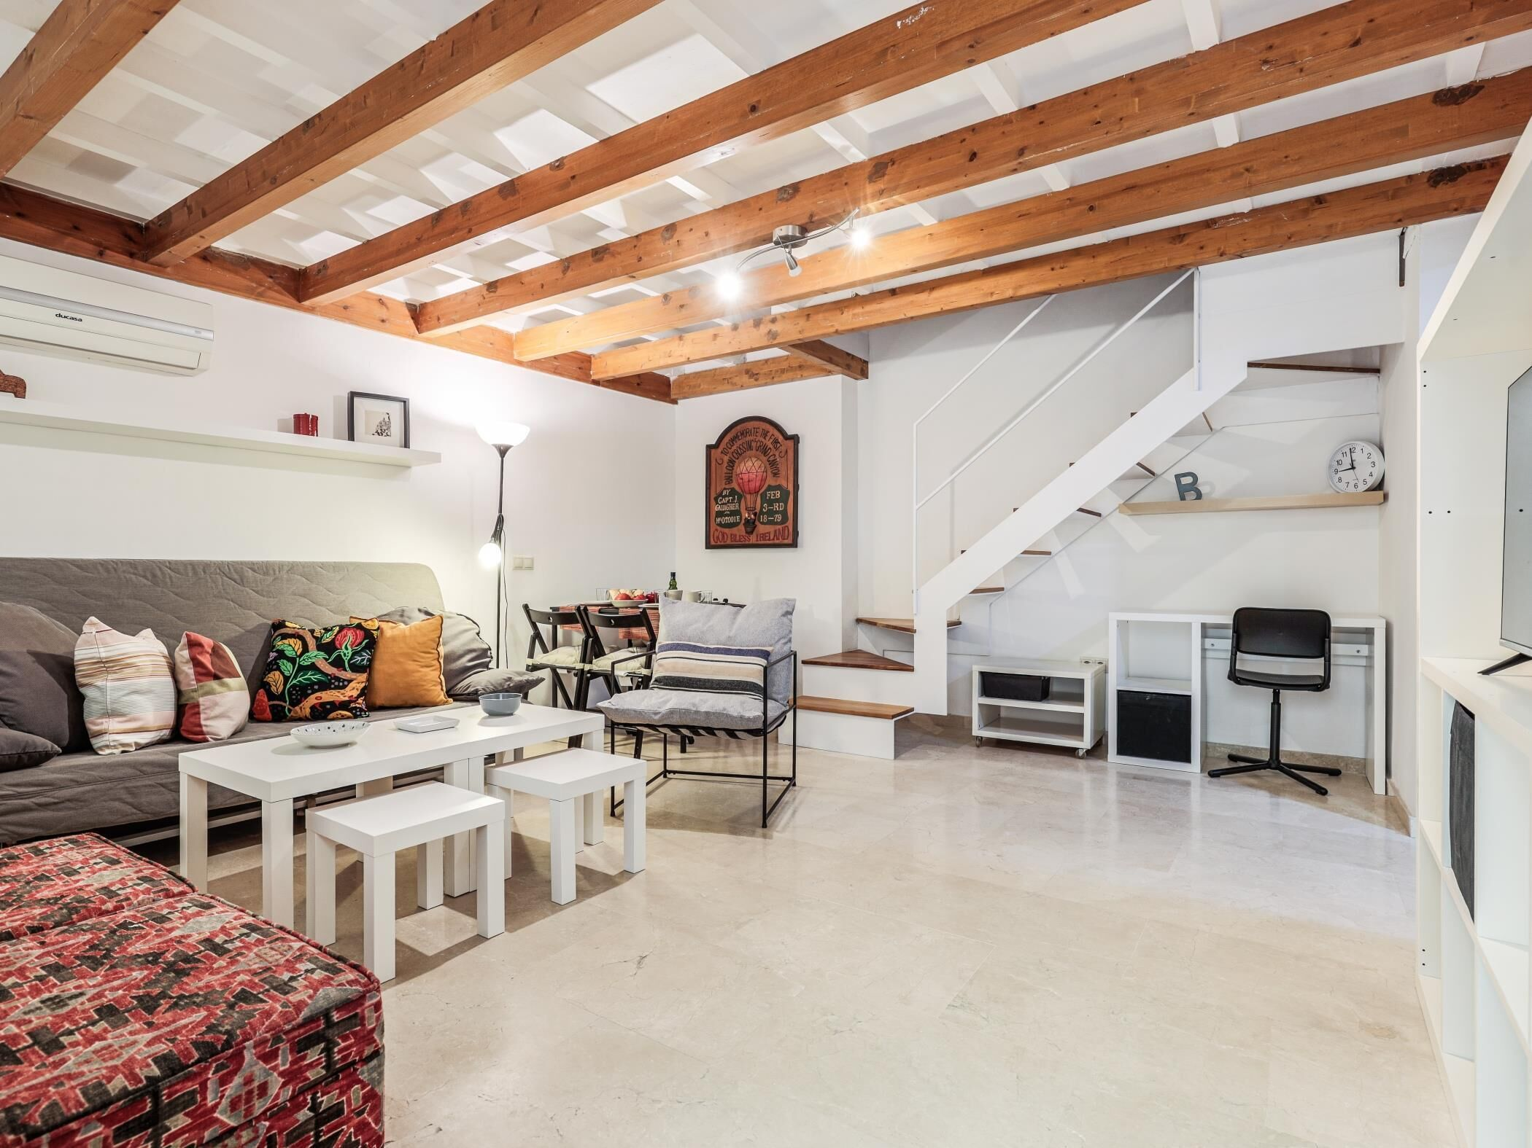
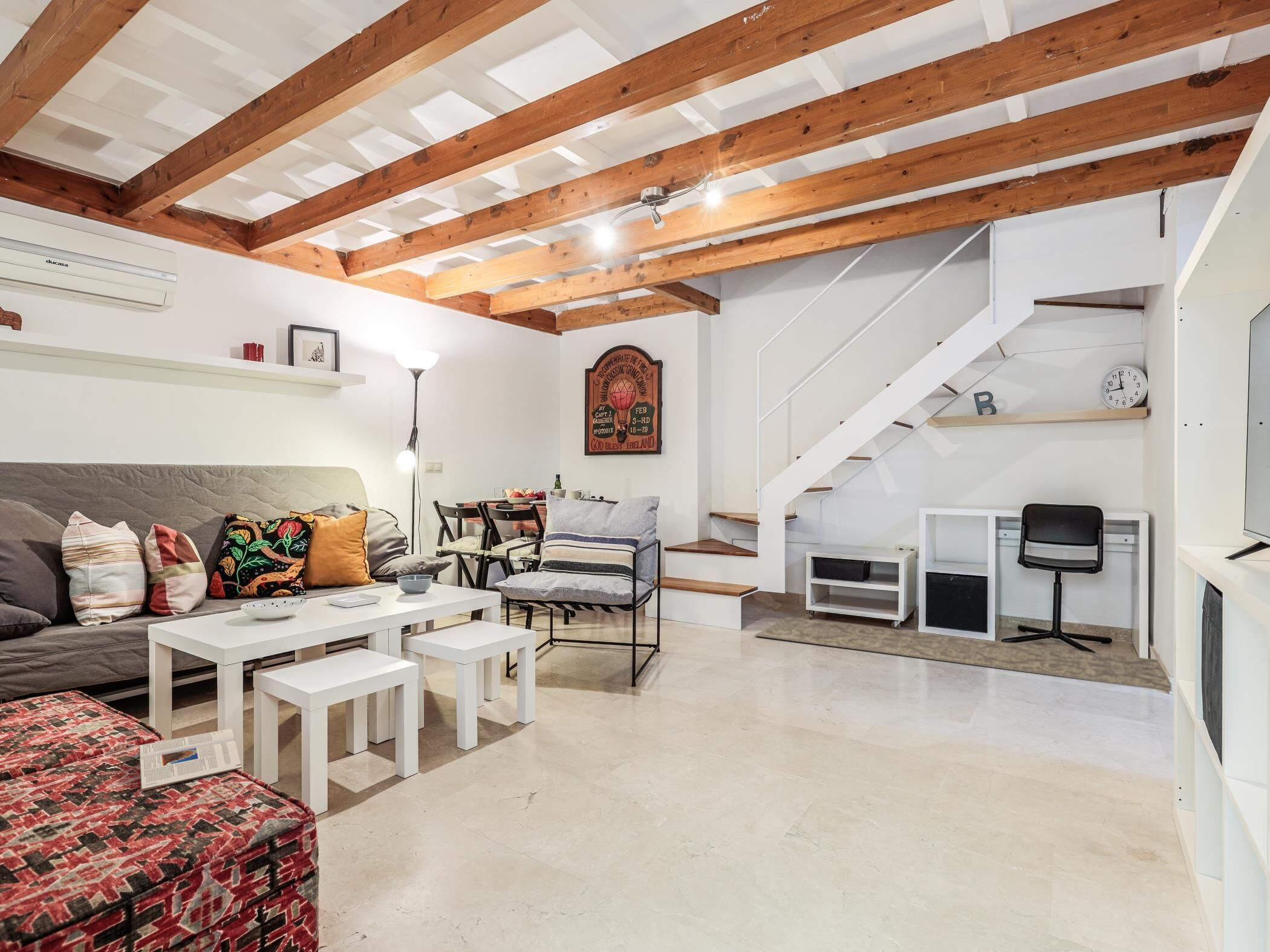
+ magazine (189, 751)
+ rug (942, 647)
